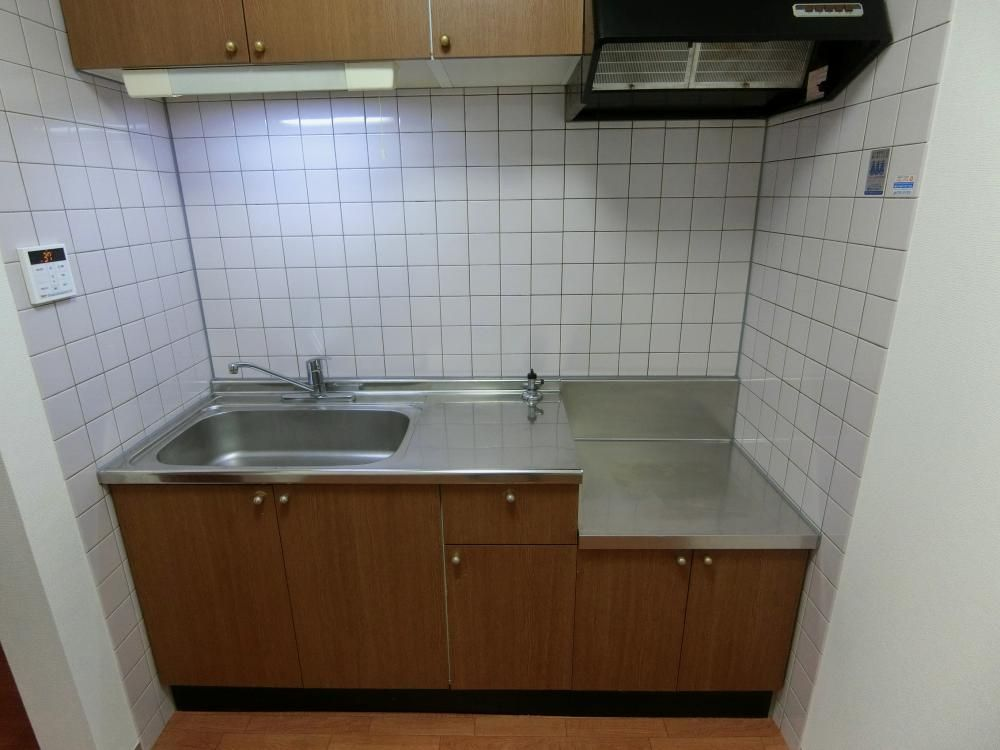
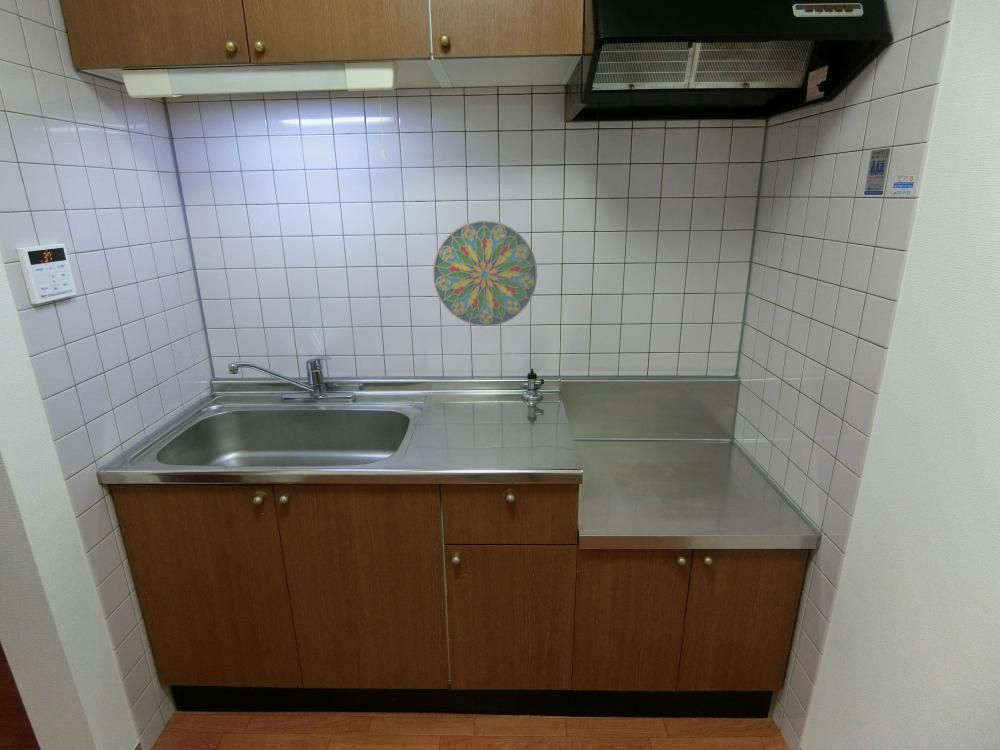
+ decorative plate (485, 274)
